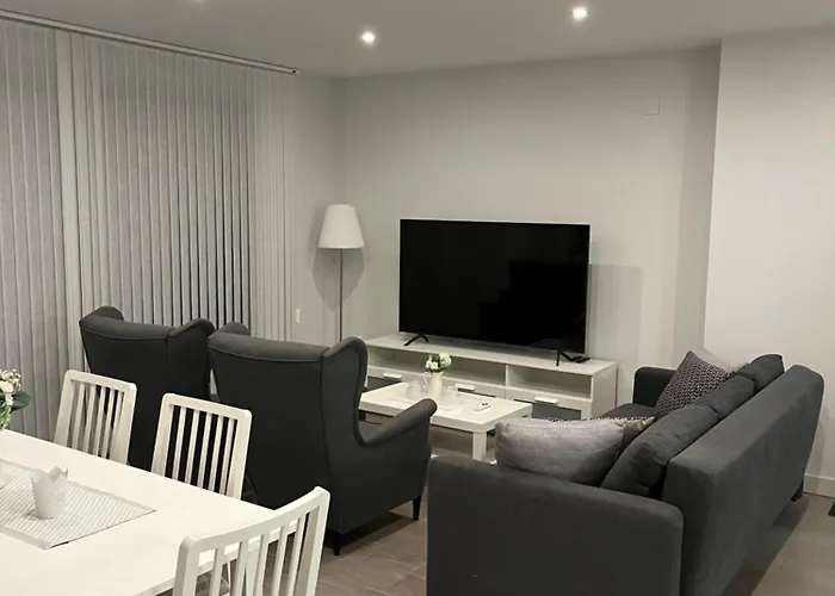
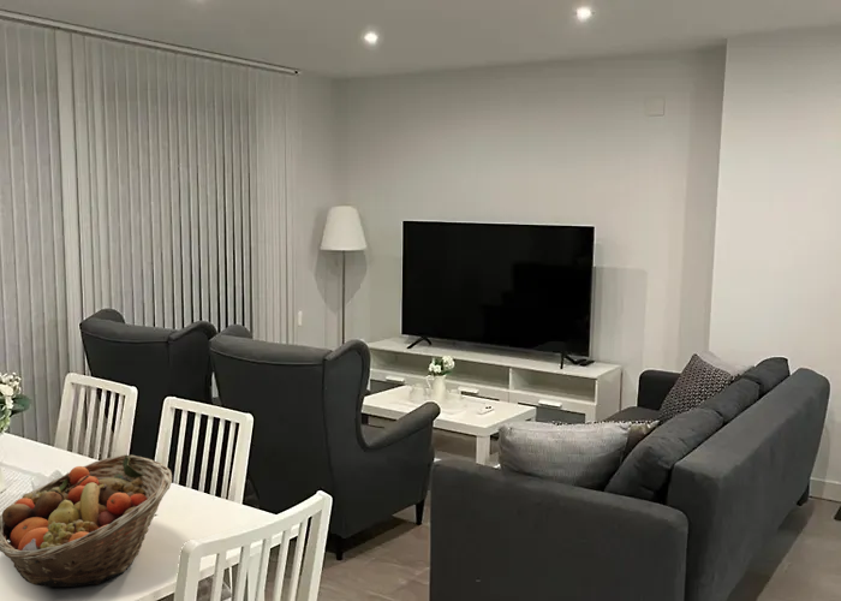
+ fruit basket (85, 516)
